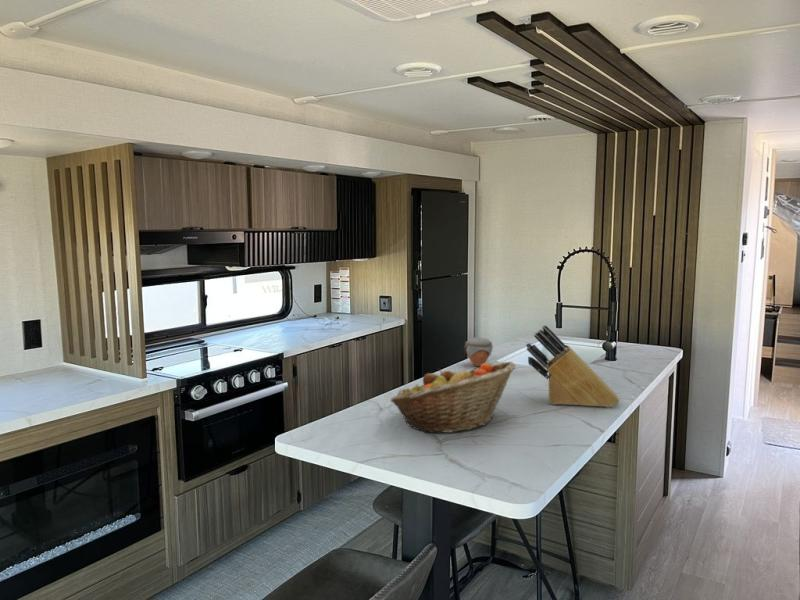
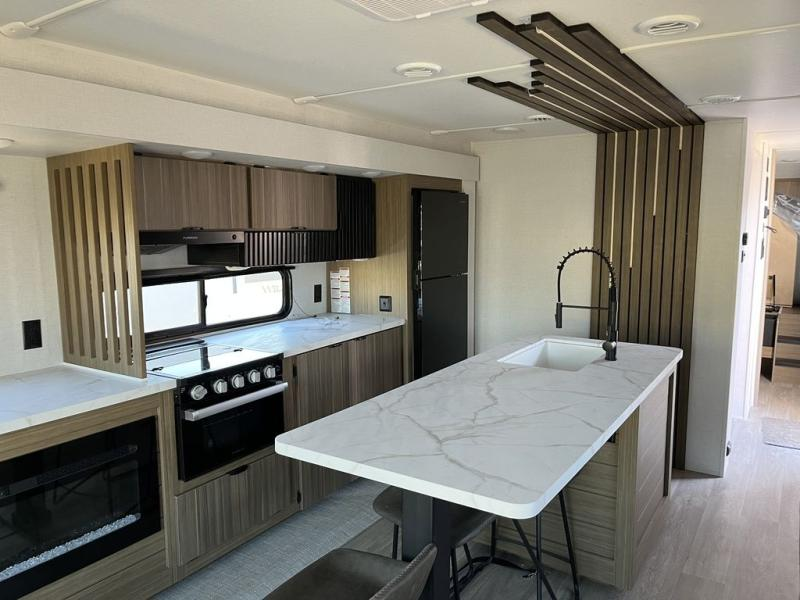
- knife block (571, 363)
- fruit basket (454, 391)
- jar (478, 351)
